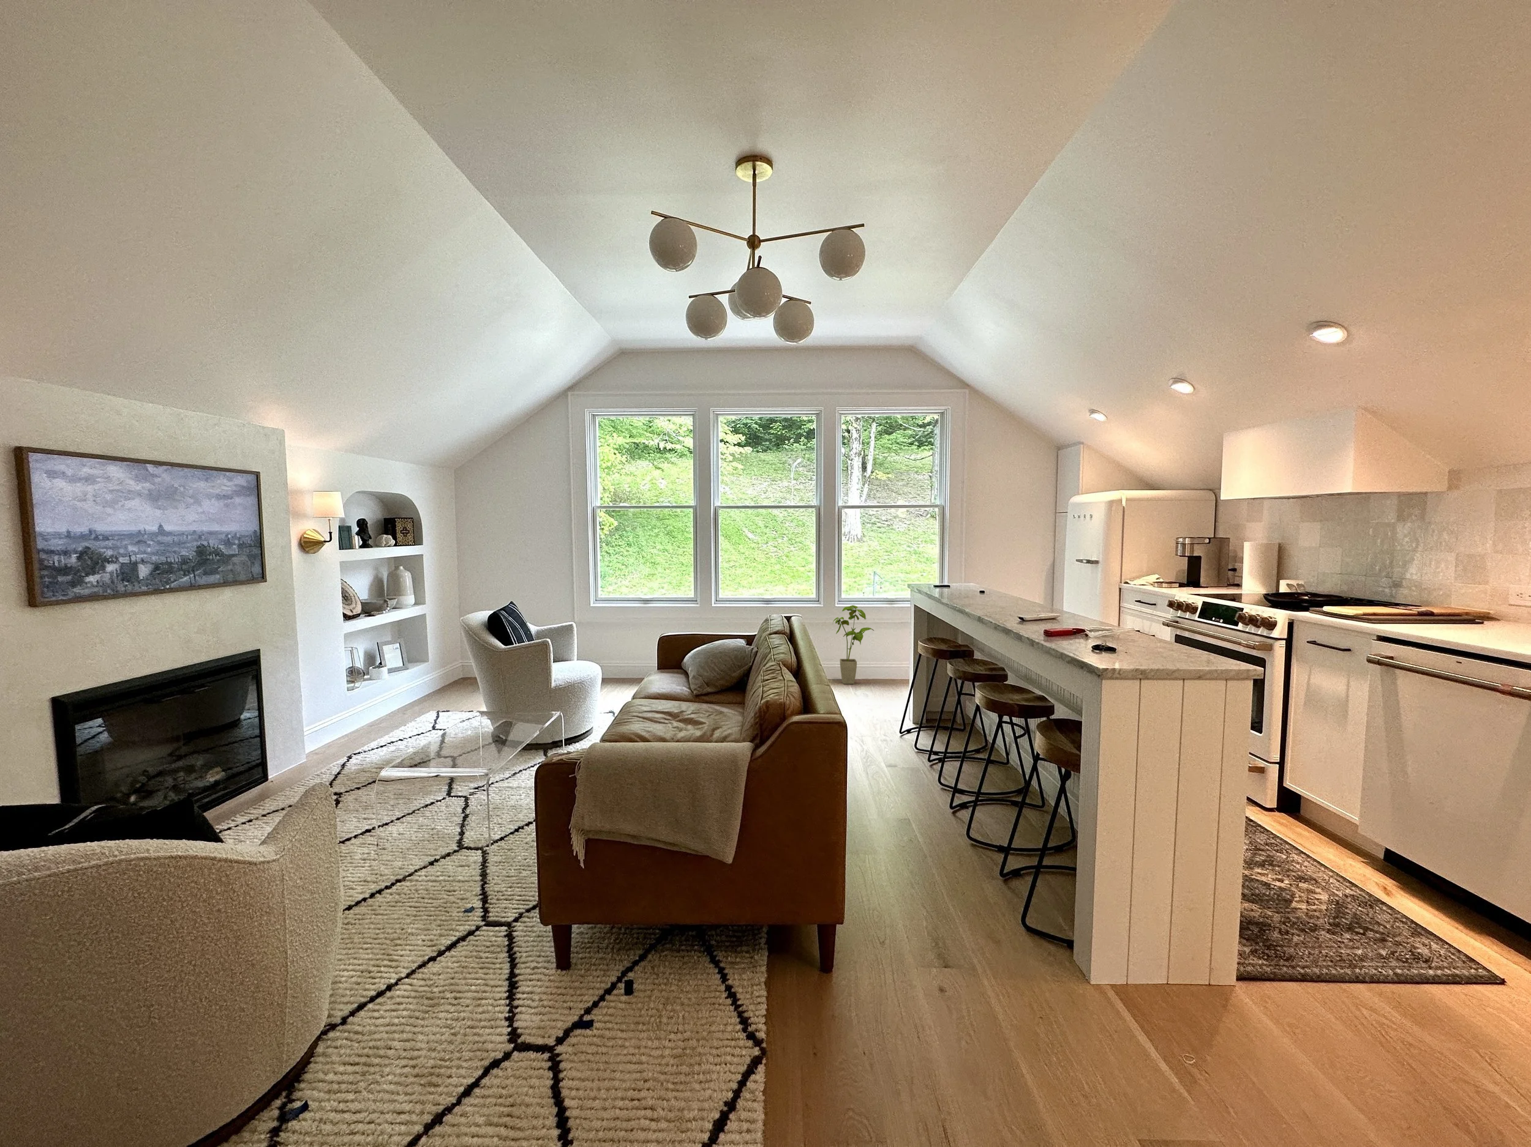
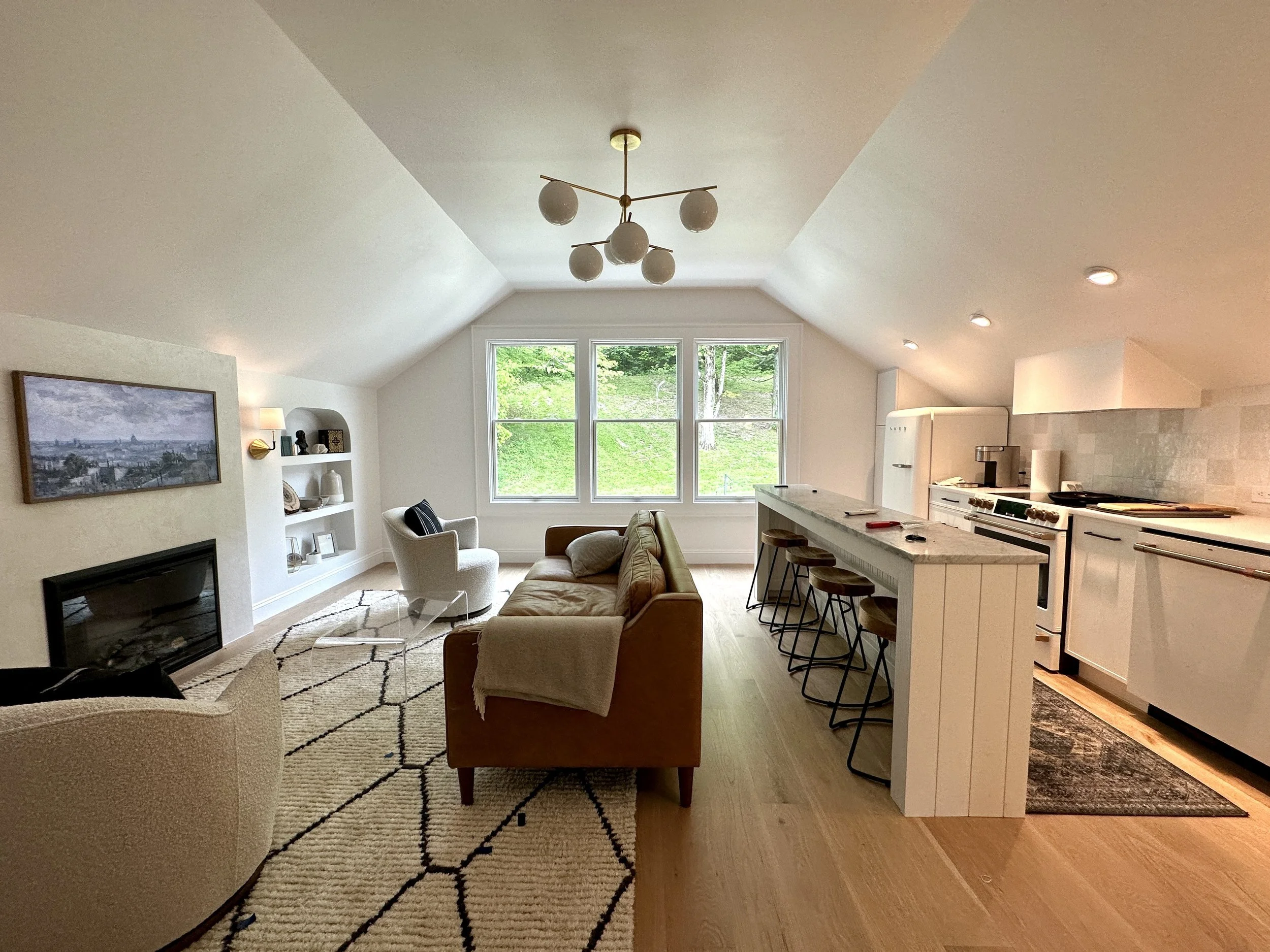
- house plant (854, 645)
